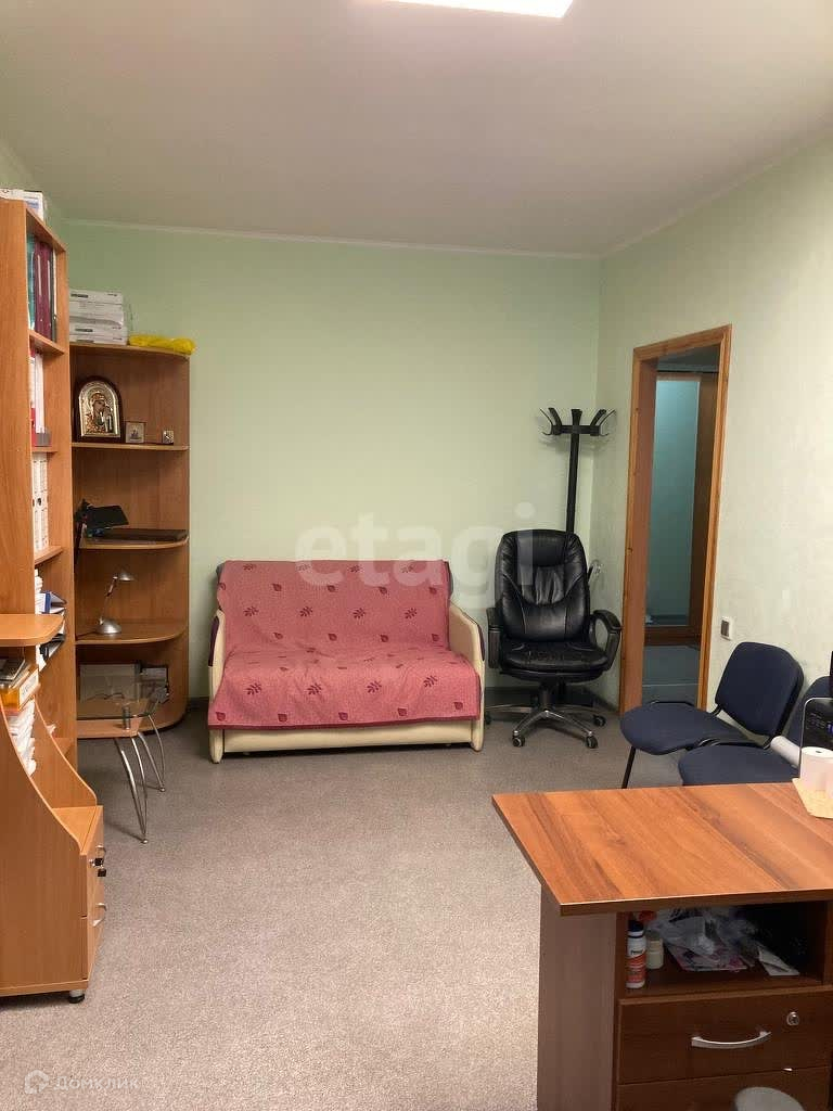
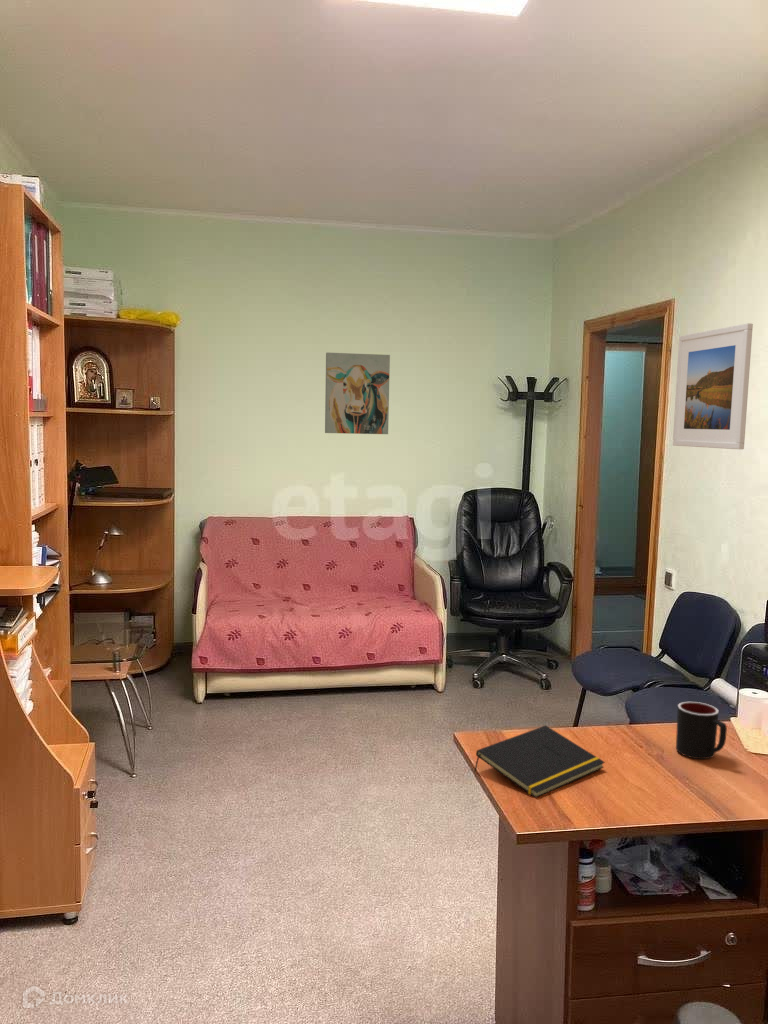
+ wall art (357, 394)
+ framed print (709, 389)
+ notepad (540, 758)
+ mug (702, 733)
